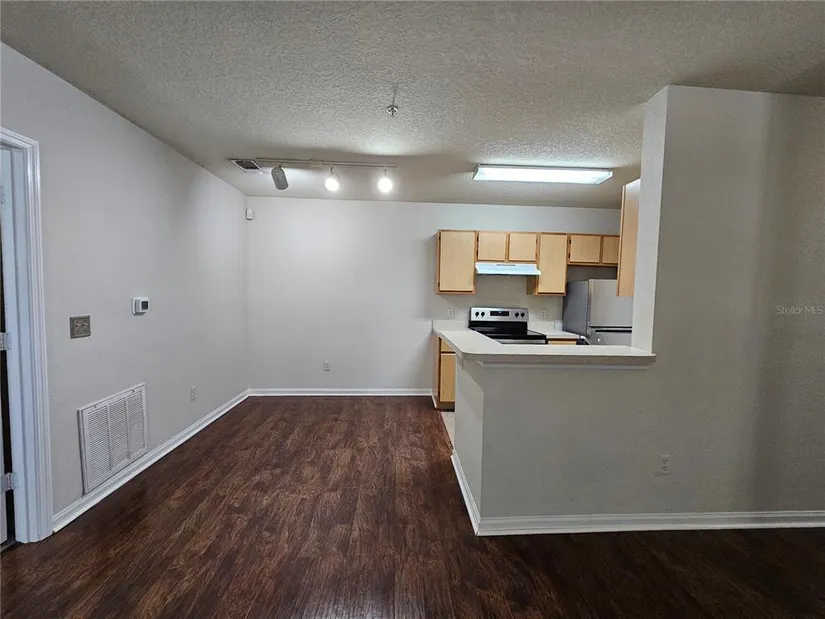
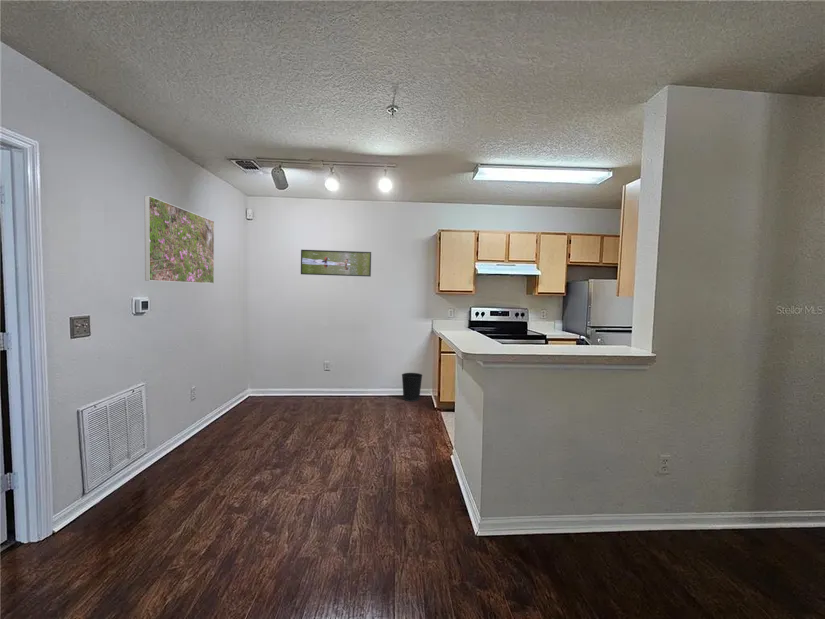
+ wastebasket (411, 386)
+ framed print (184, 246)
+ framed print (336, 263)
